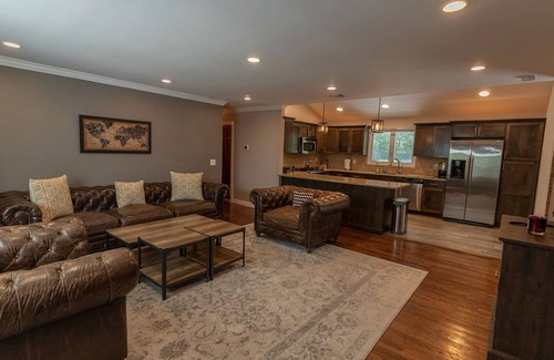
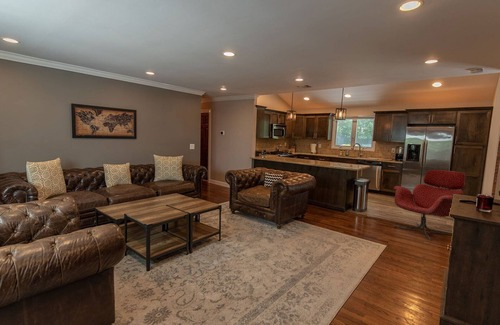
+ lounge chair (429, 200)
